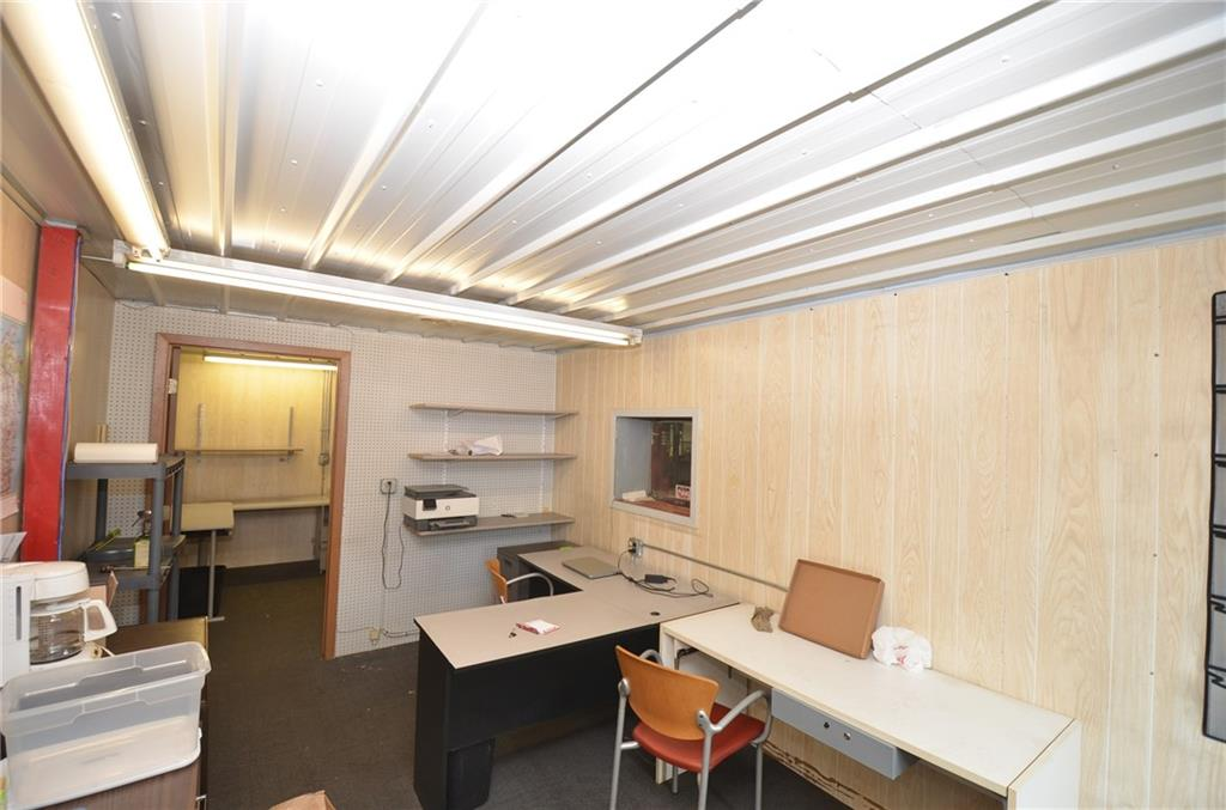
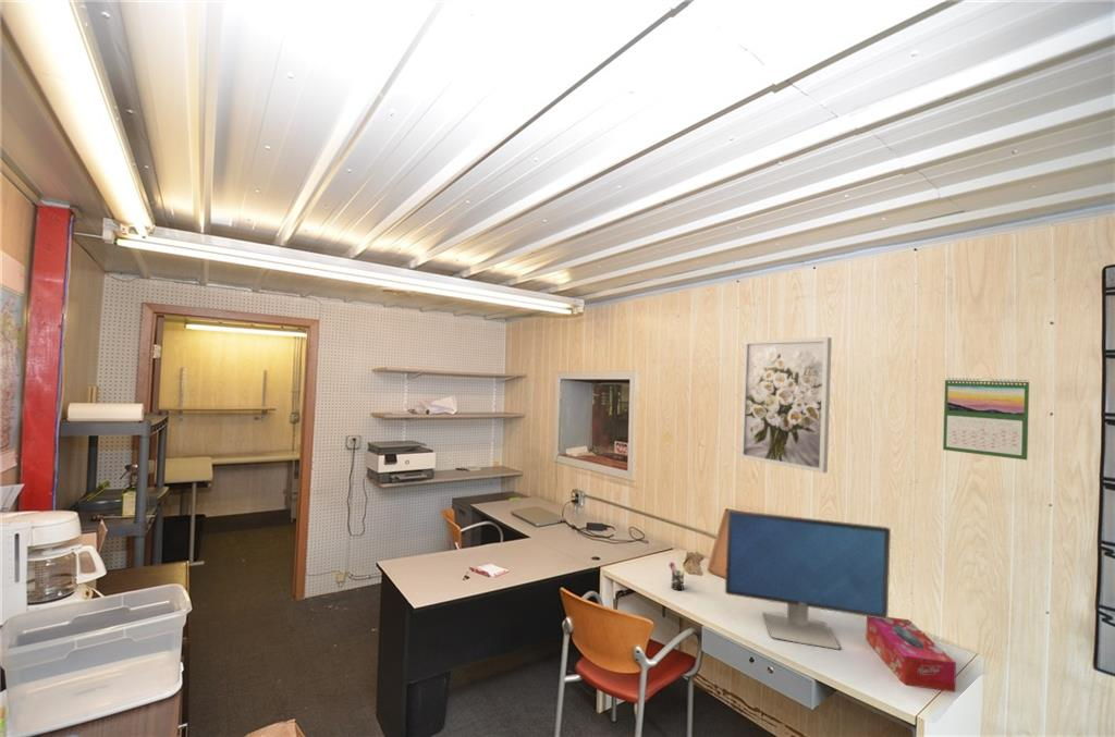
+ calendar (983, 416)
+ monitor (801, 574)
+ pen holder (676, 575)
+ tissue box (906, 650)
+ wall art (782, 402)
